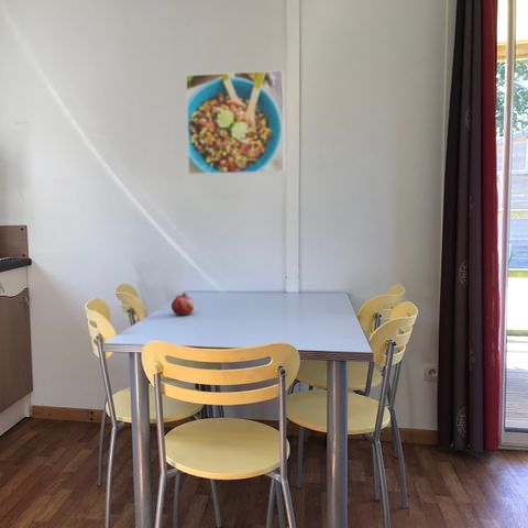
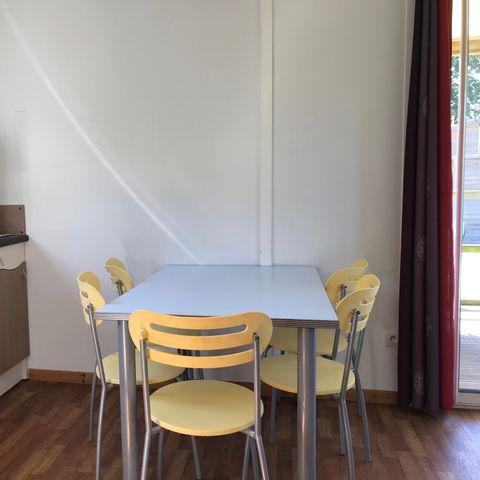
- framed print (234, 123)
- fruit (183, 302)
